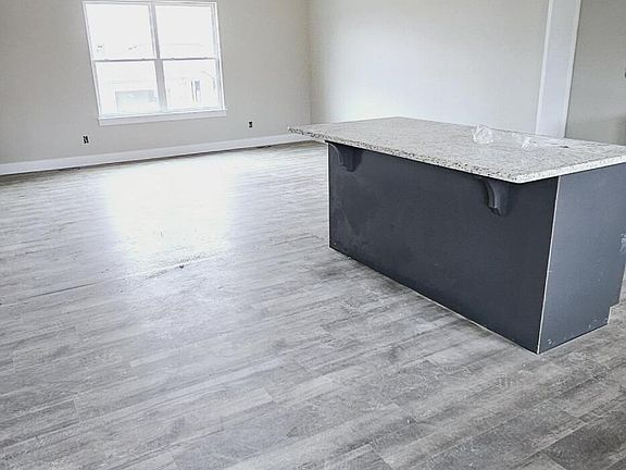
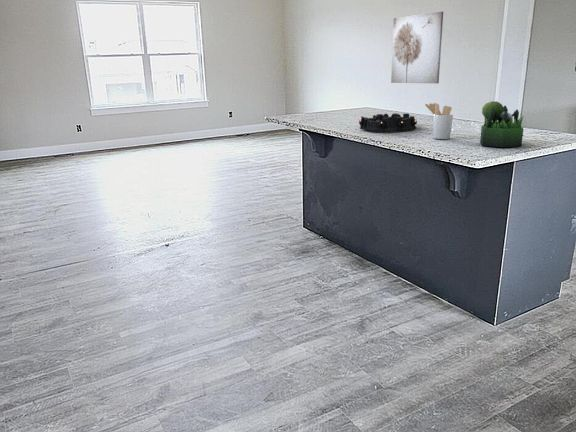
+ decorative bowl (387, 121)
+ wall art (415, 49)
+ utensil holder (438, 120)
+ plant (501, 123)
